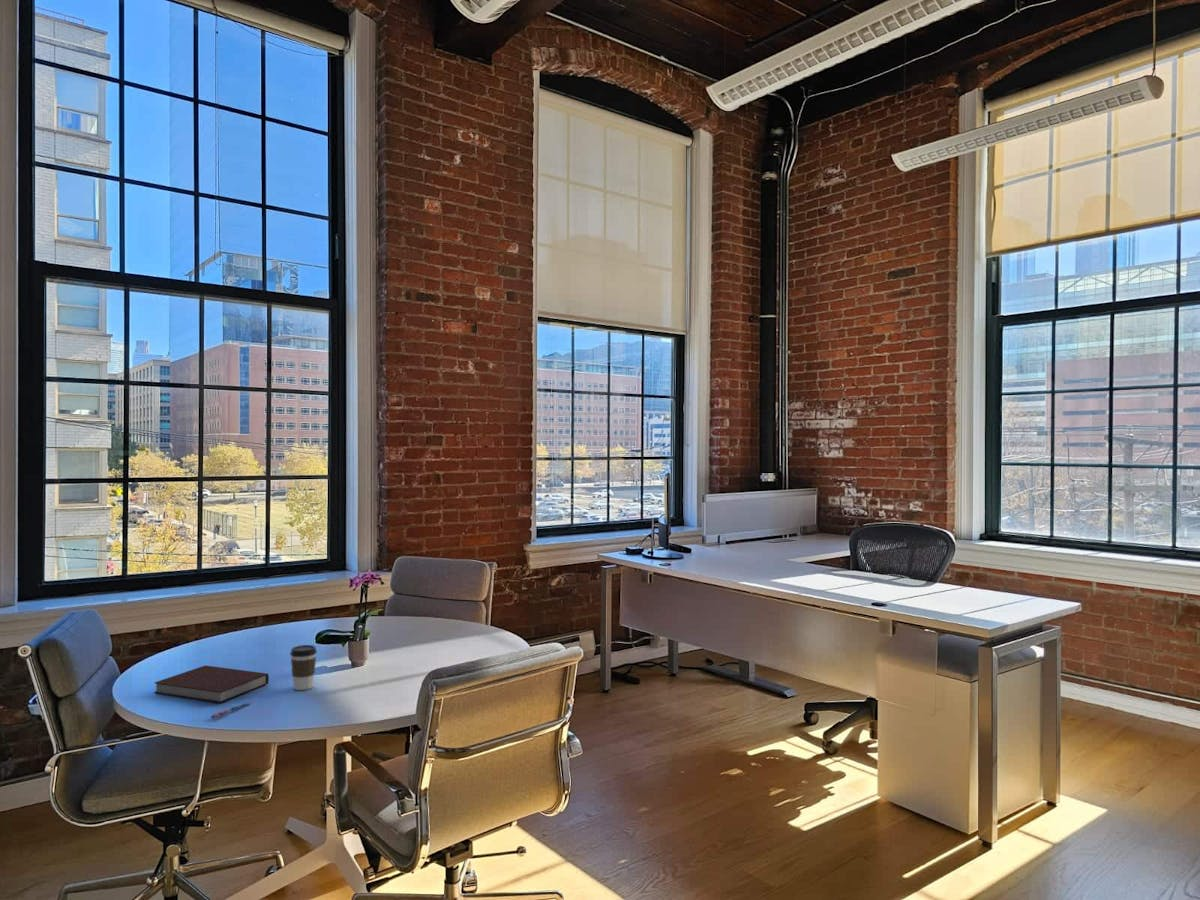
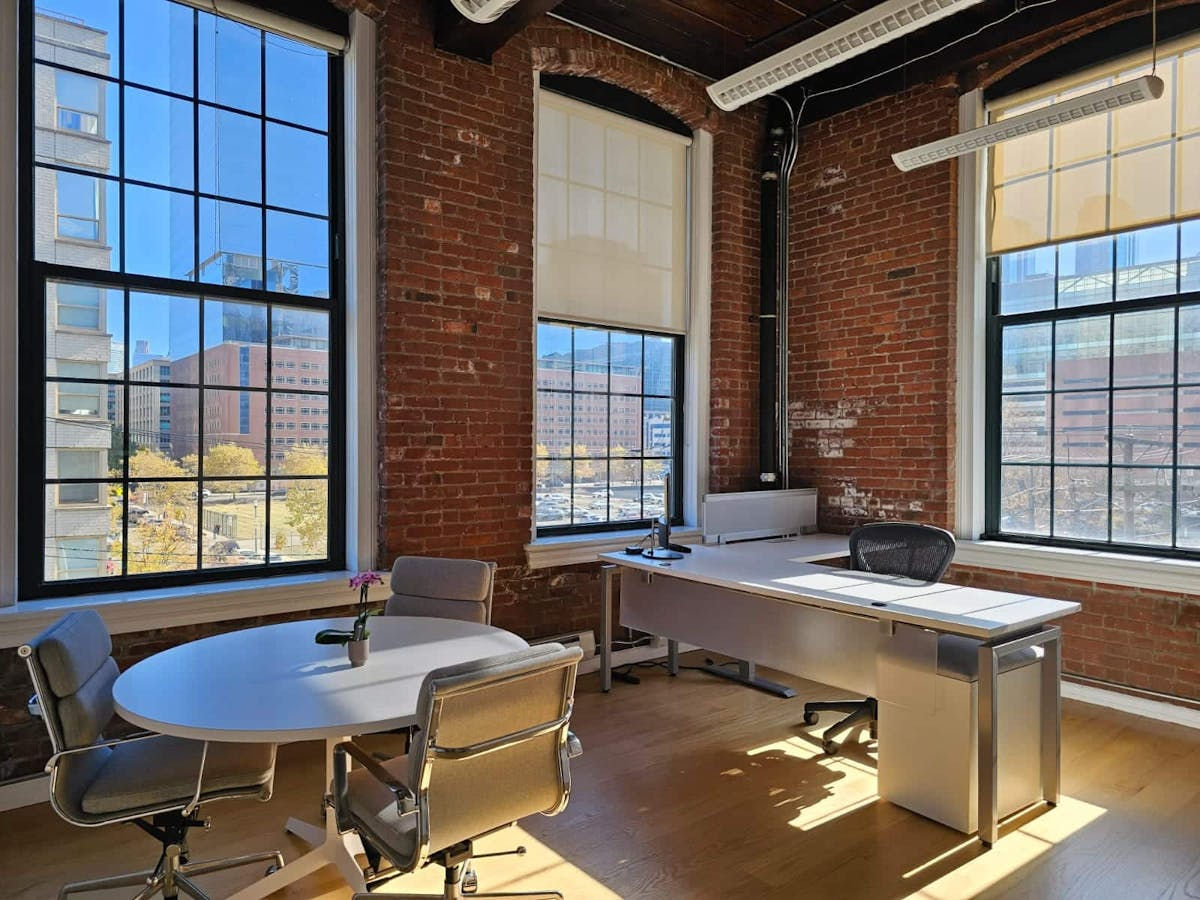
- notebook (212, 683)
- pen (231, 708)
- coffee cup (303, 667)
